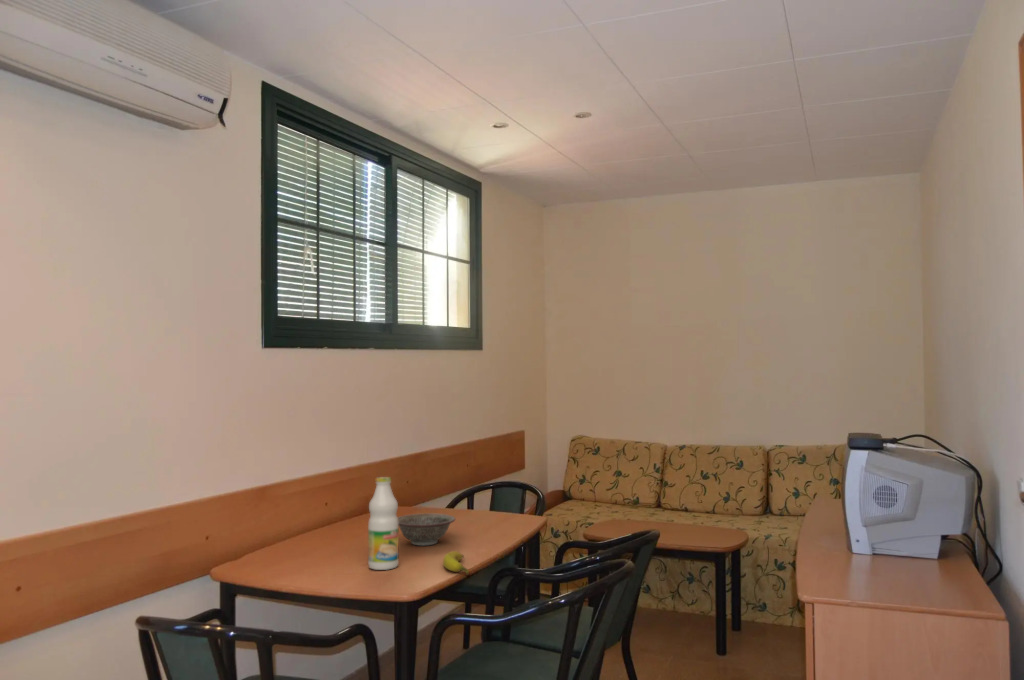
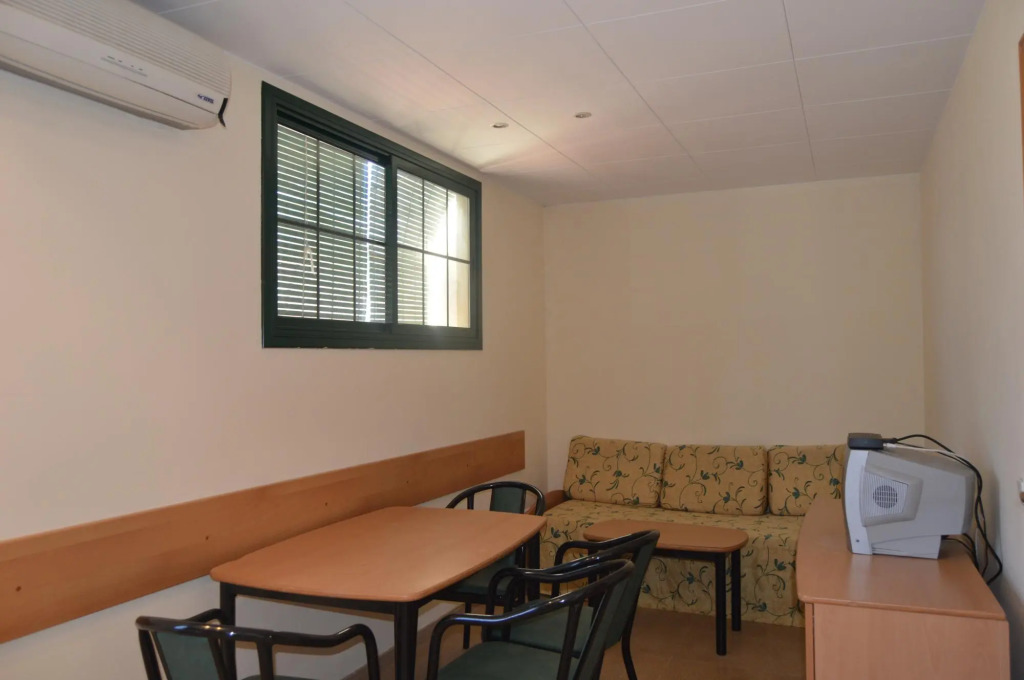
- decorative bowl (424, 530)
- bottle (383, 522)
- banana (456, 561)
